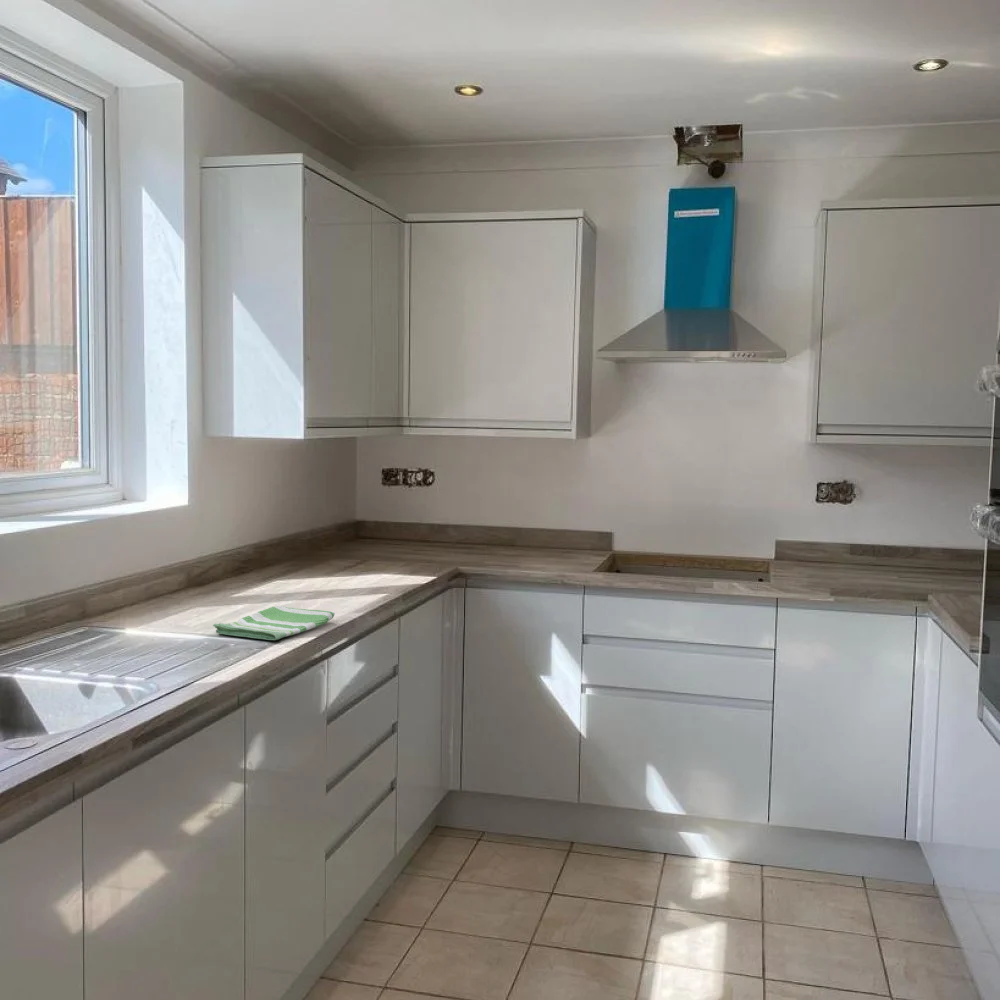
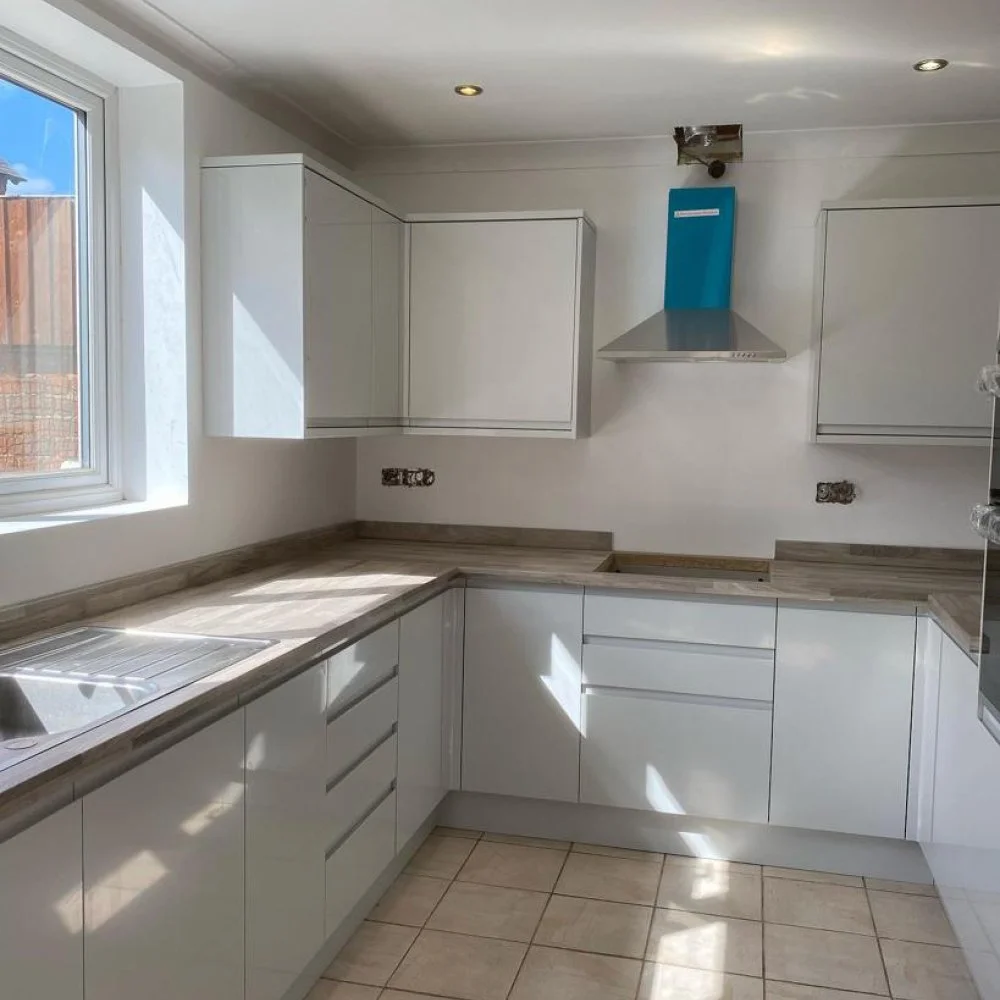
- dish towel (276, 622)
